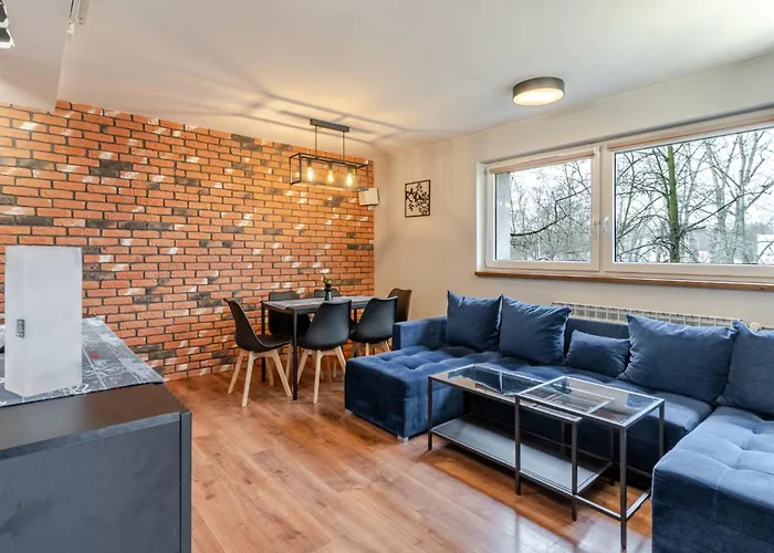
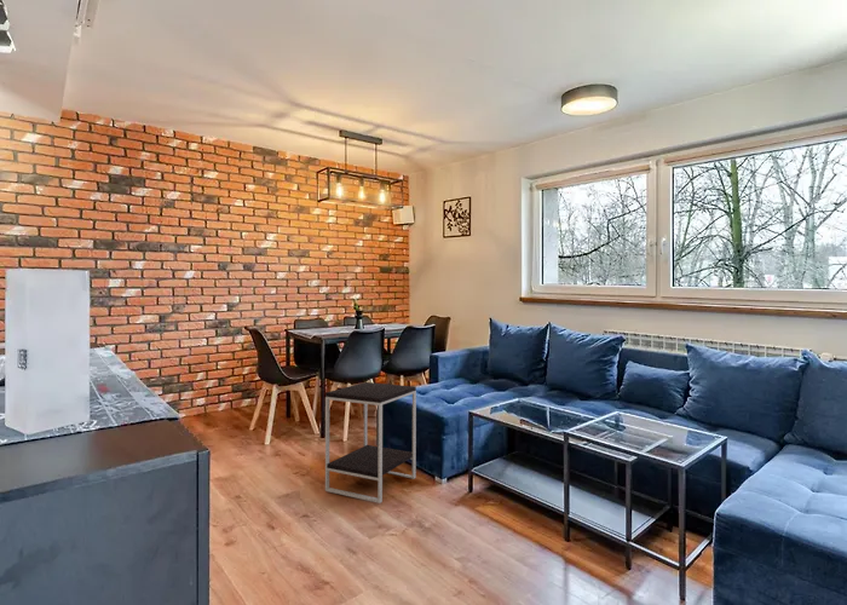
+ side table (365, 437)
